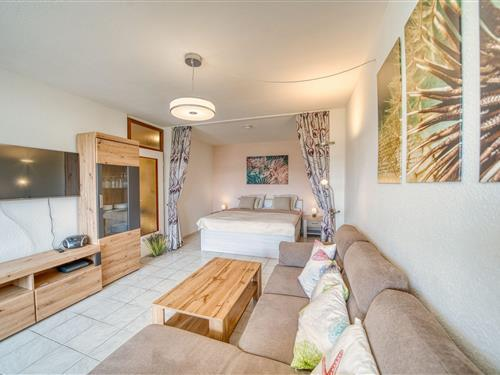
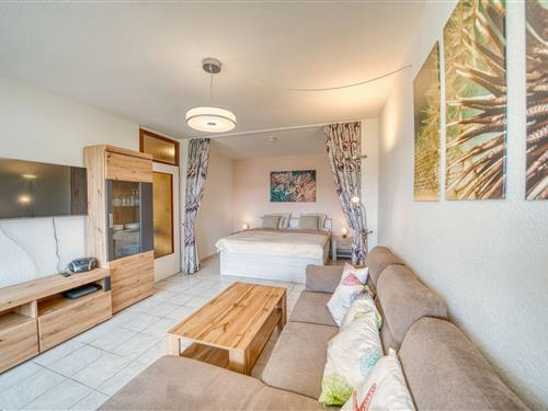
- decorative plant (156, 242)
